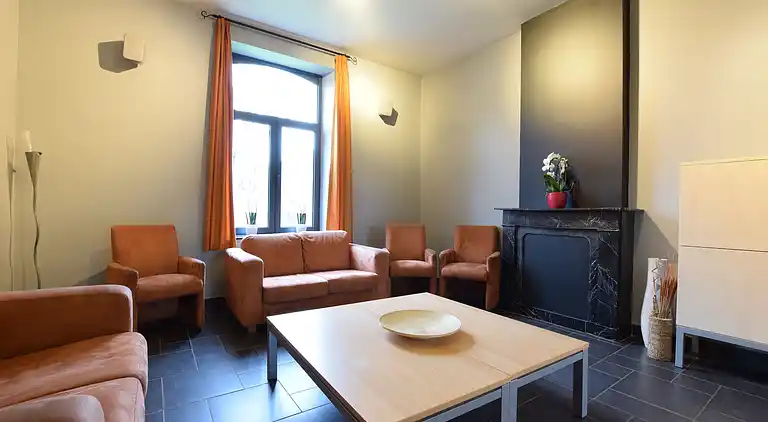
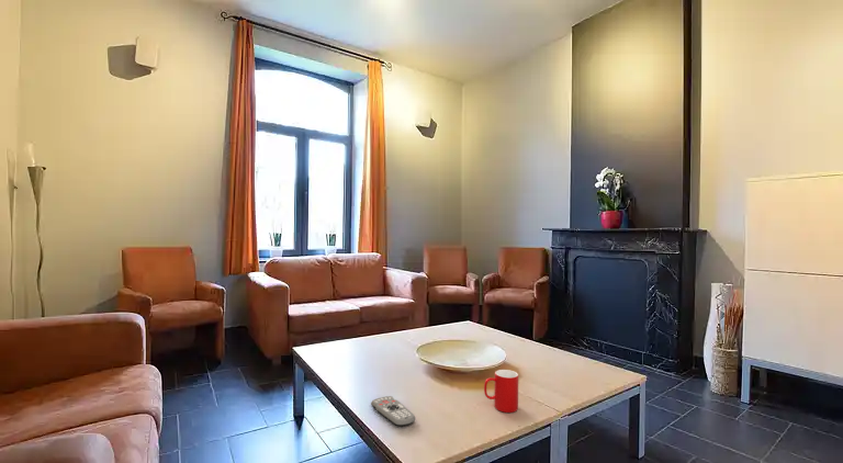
+ remote control (393, 410)
+ cup (501, 389)
